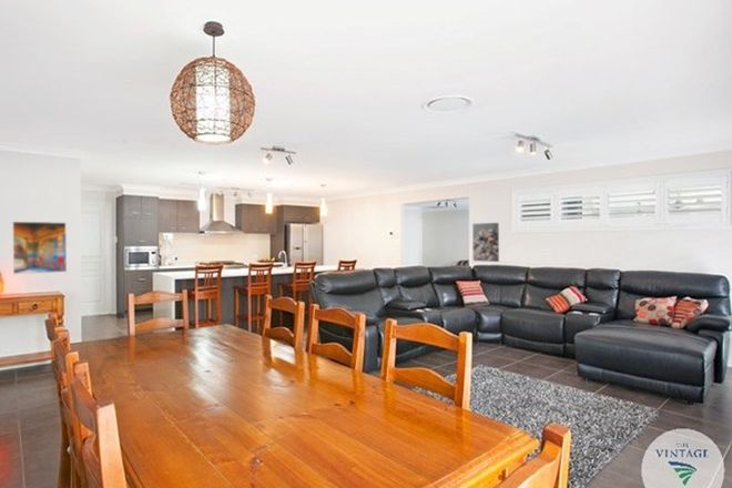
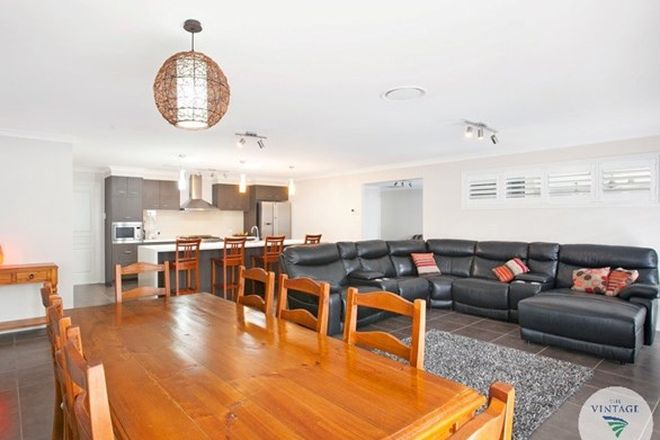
- wall art (485, 242)
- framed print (40, 247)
